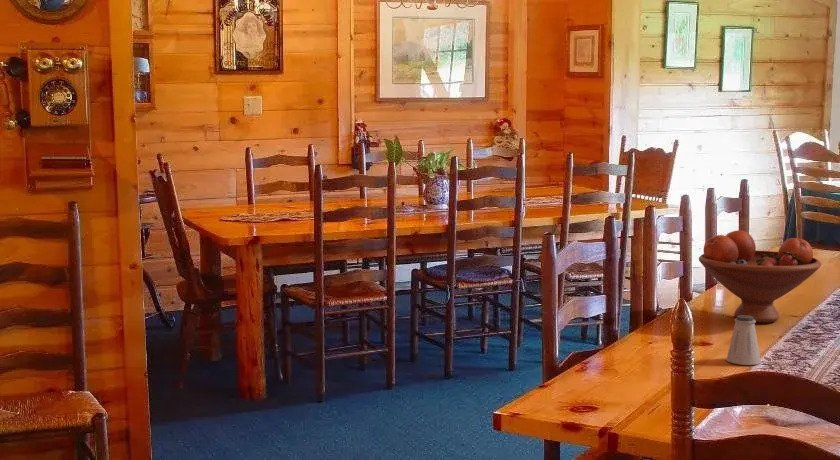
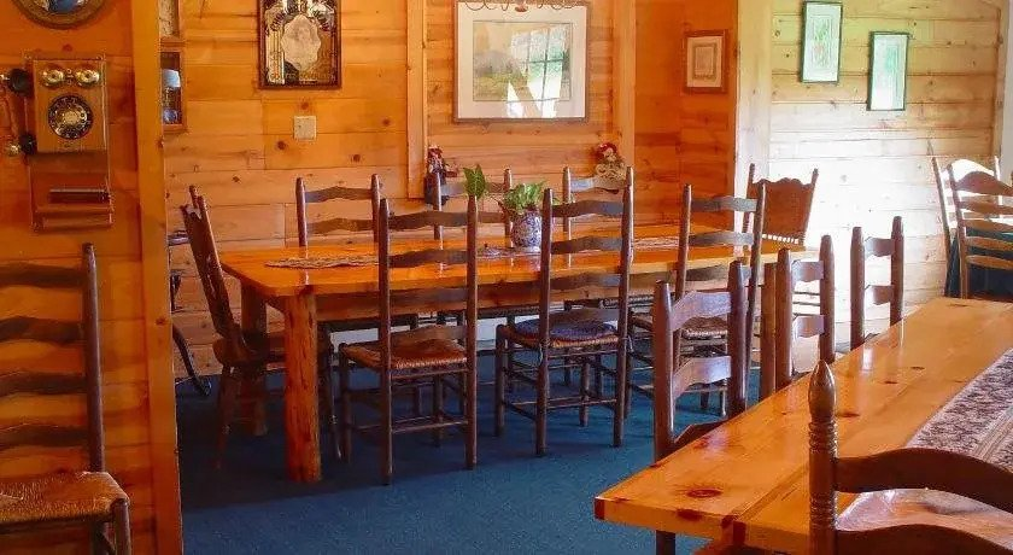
- saltshaker (744, 338)
- fruit bowl (758, 277)
